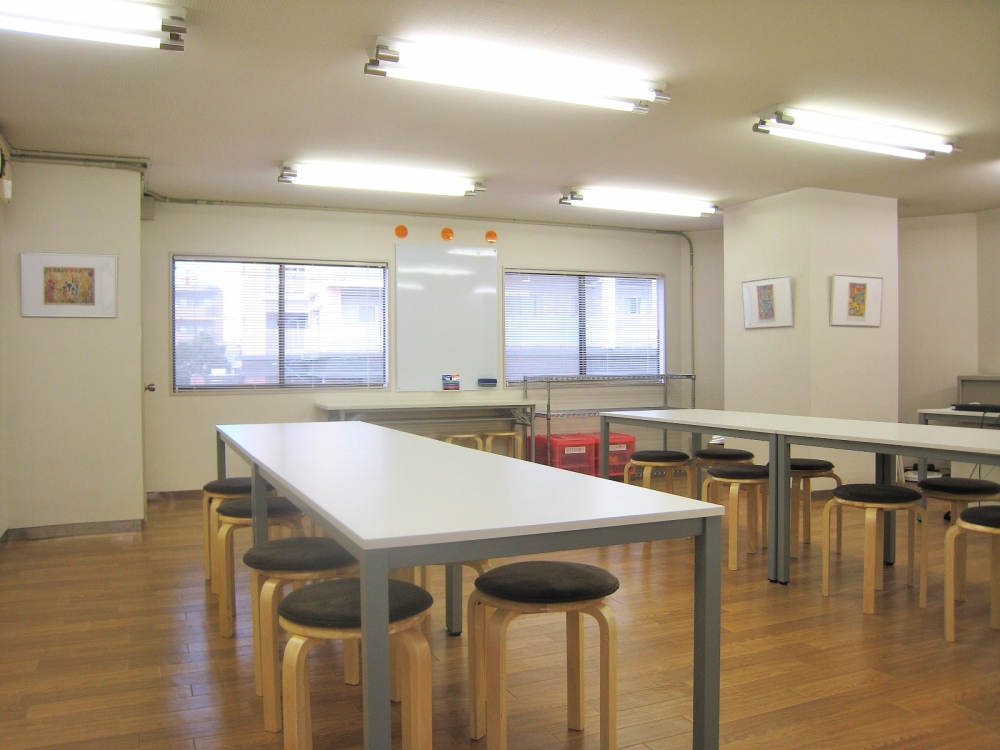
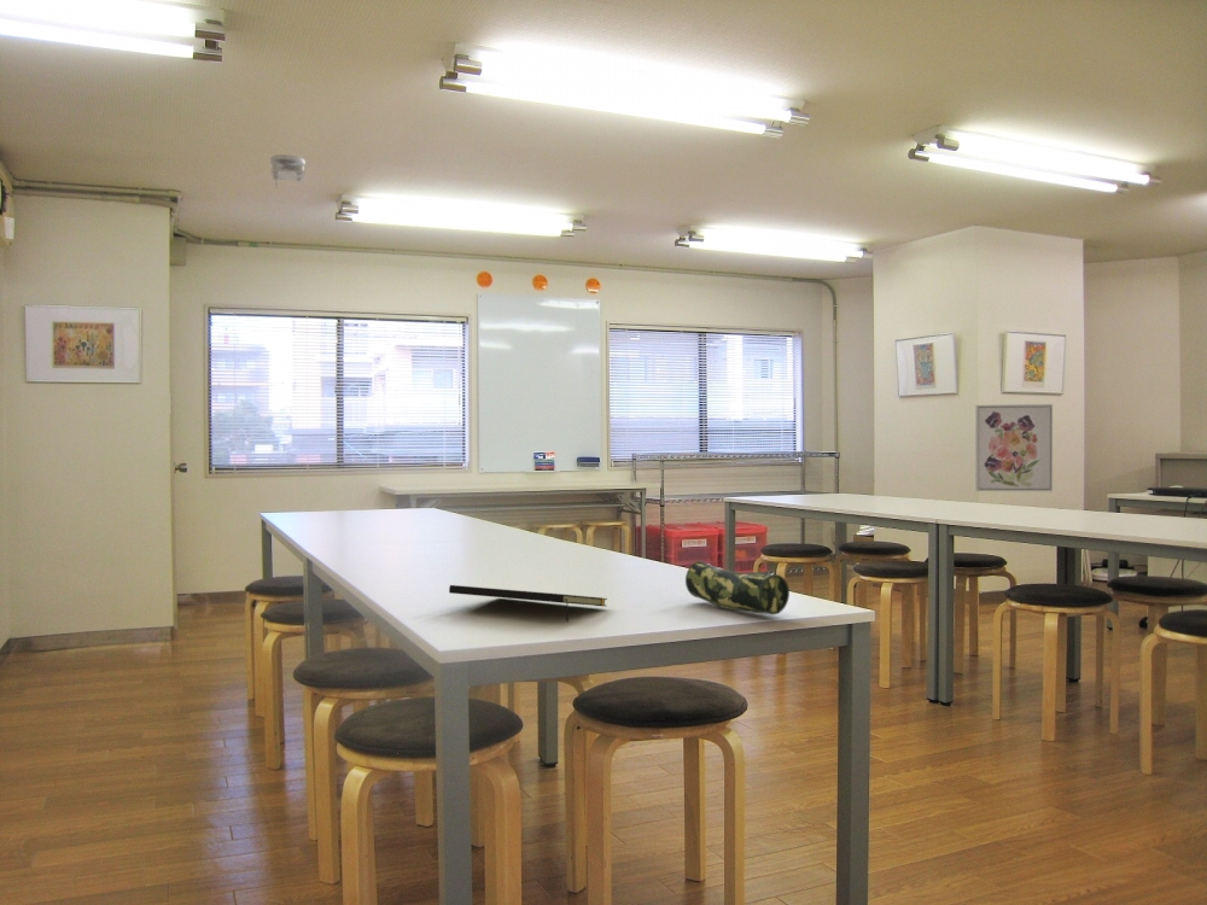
+ notepad (529, 595)
+ wall art (1013, 448)
+ pencil case (733, 588)
+ smoke detector (287, 173)
